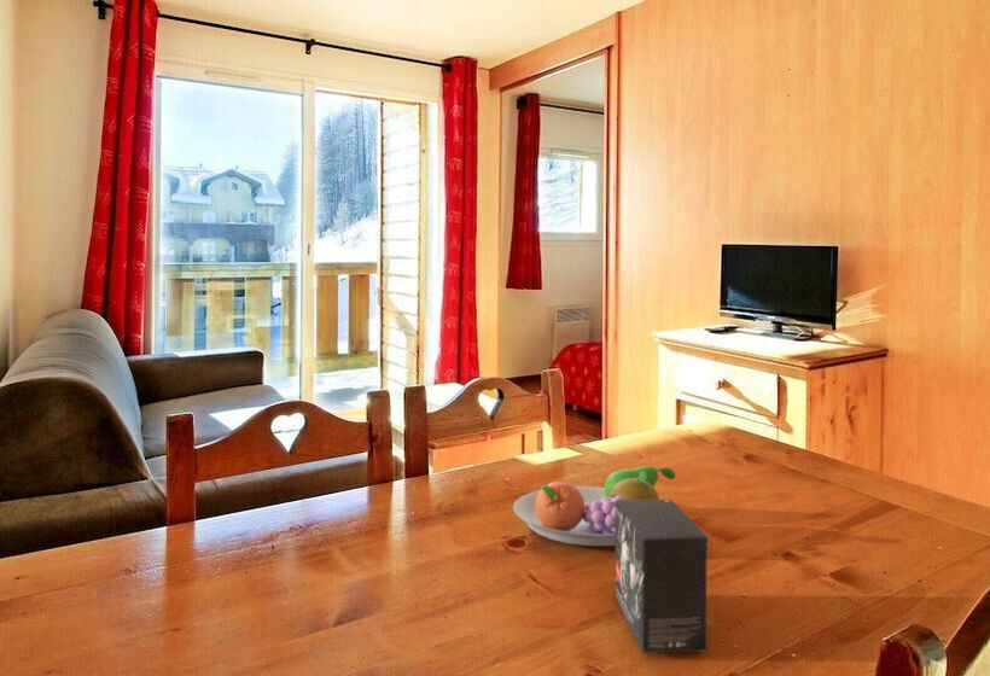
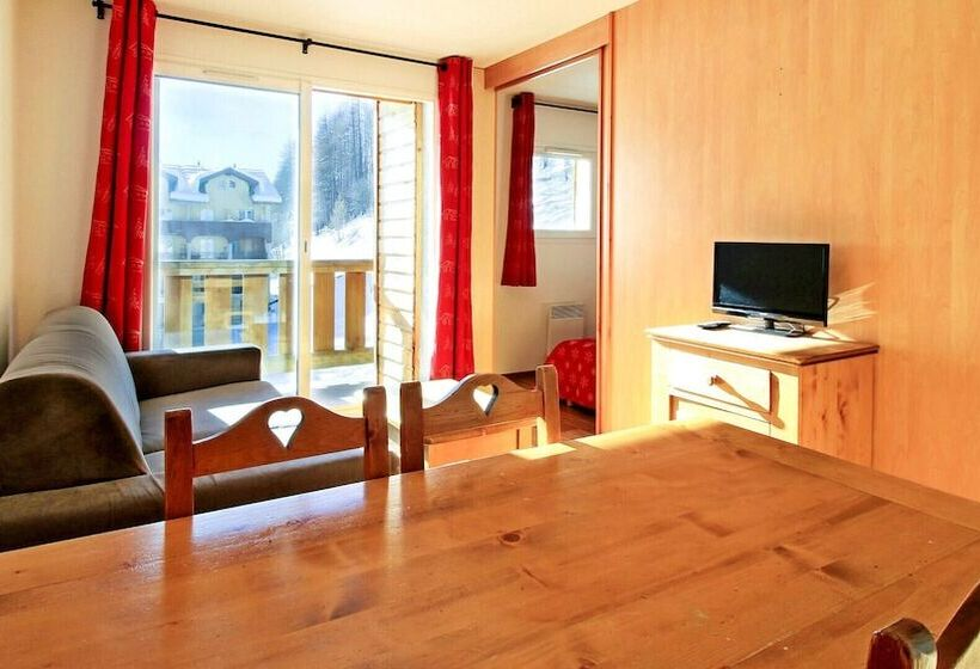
- fruit bowl (596, 493)
- small box (657, 569)
